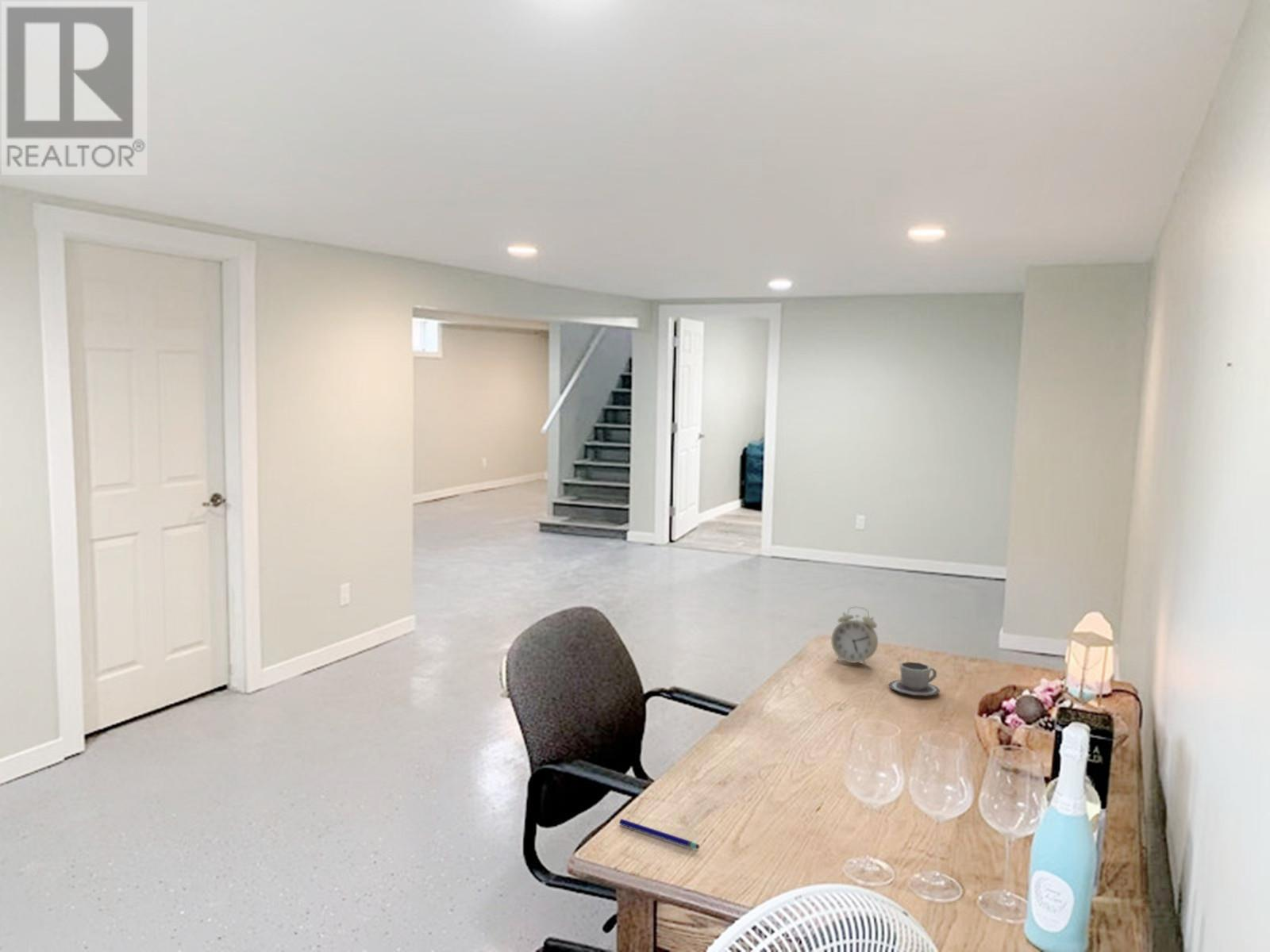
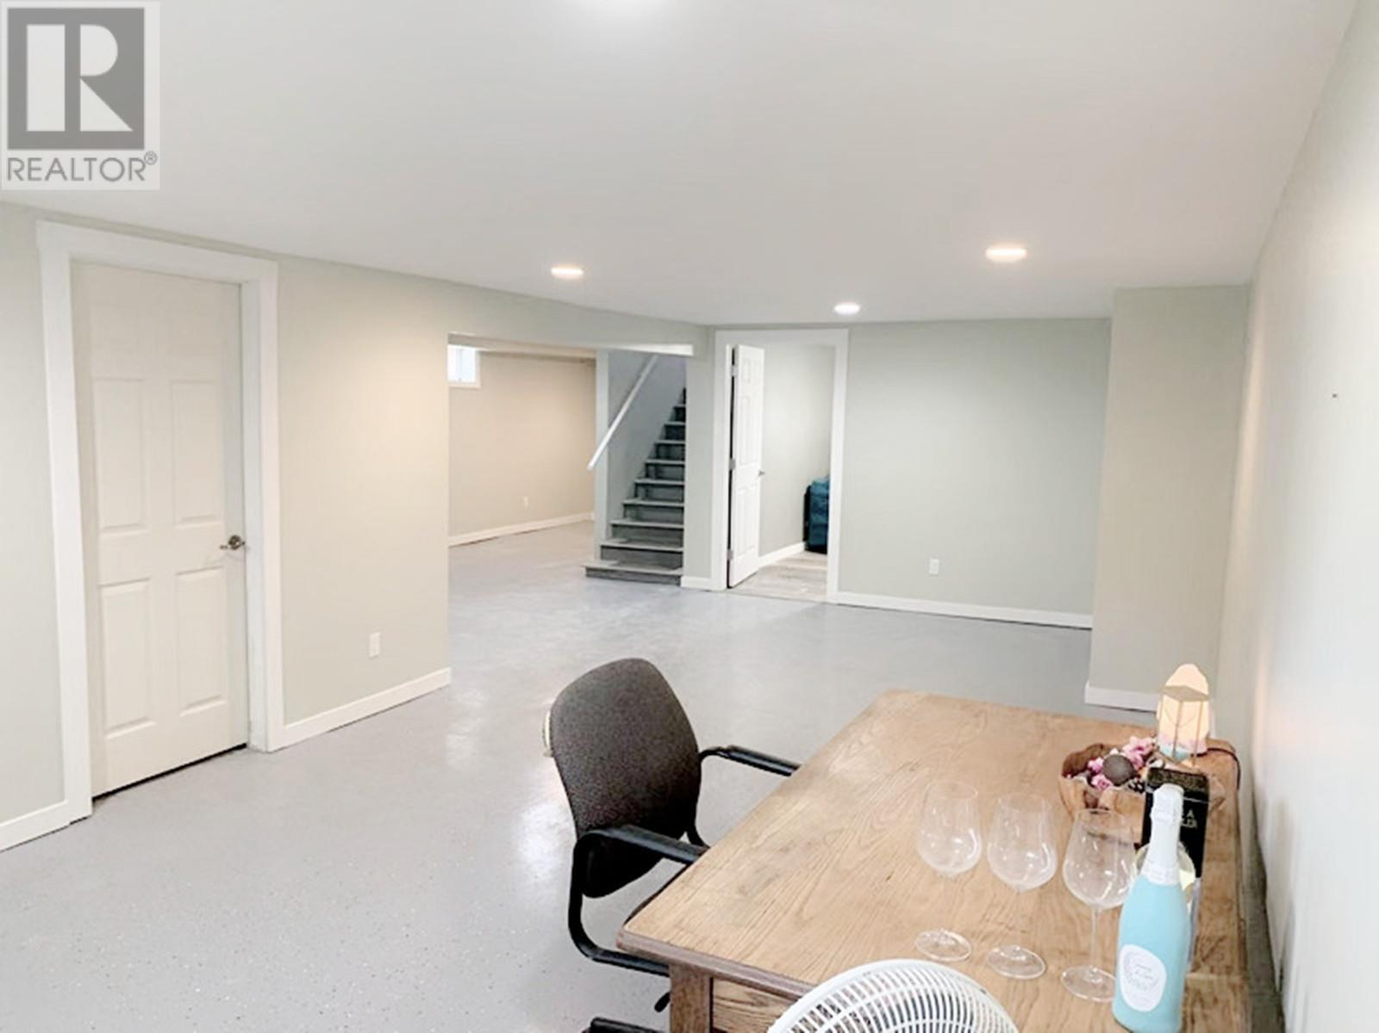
- cup (914, 678)
- alarm clock (855, 635)
- pen (658, 834)
